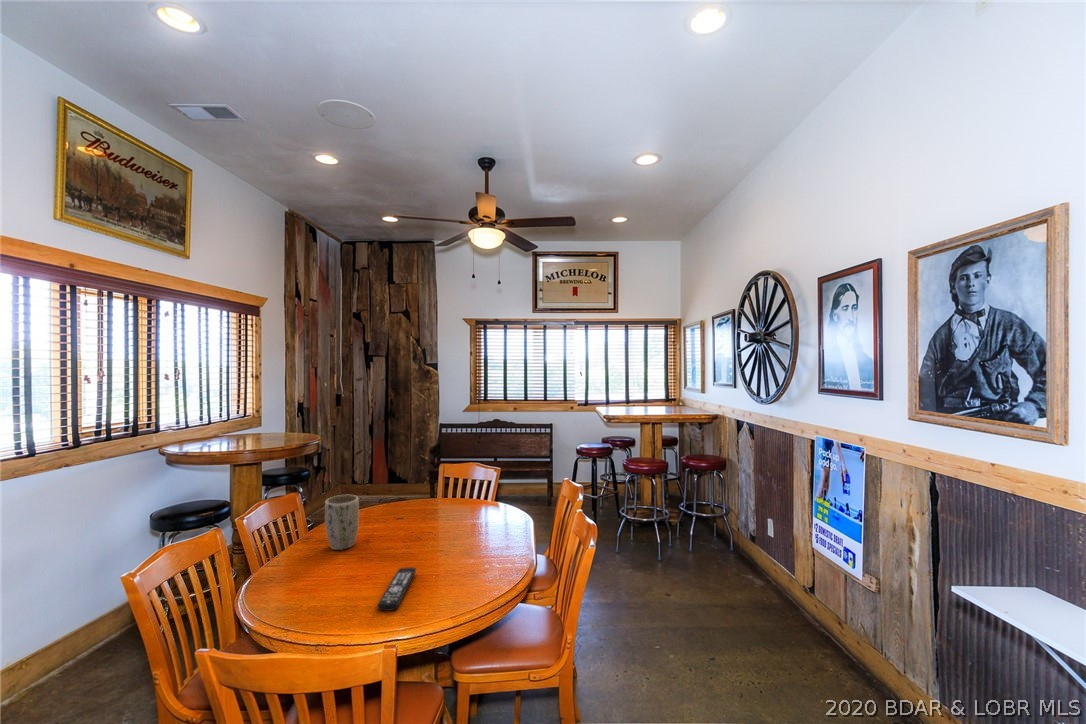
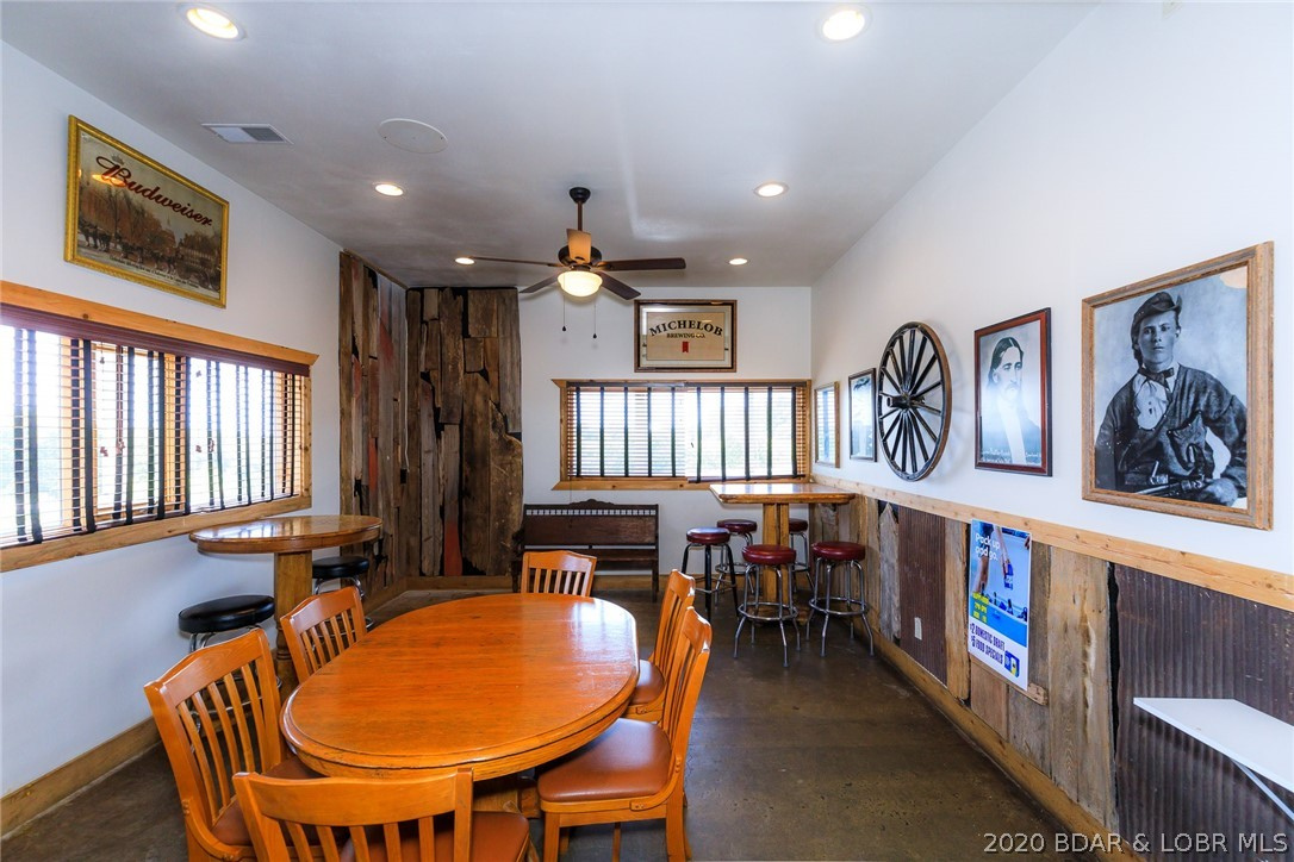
- plant pot (342, 522)
- remote control (398, 587)
